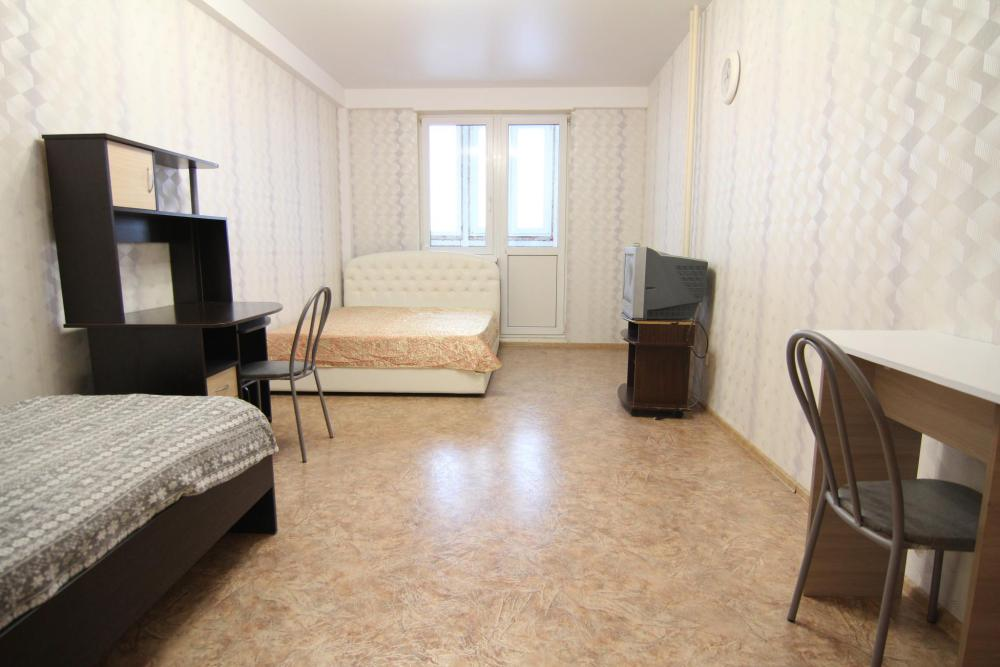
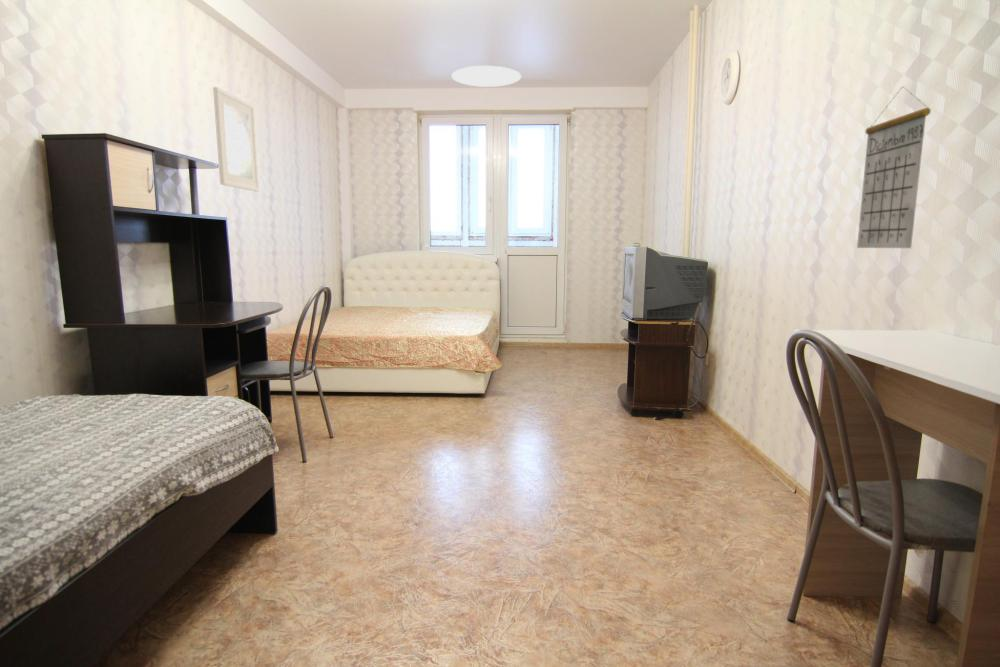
+ calendar (890, 168)
+ ceiling light (486, 73)
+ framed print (237, 143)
